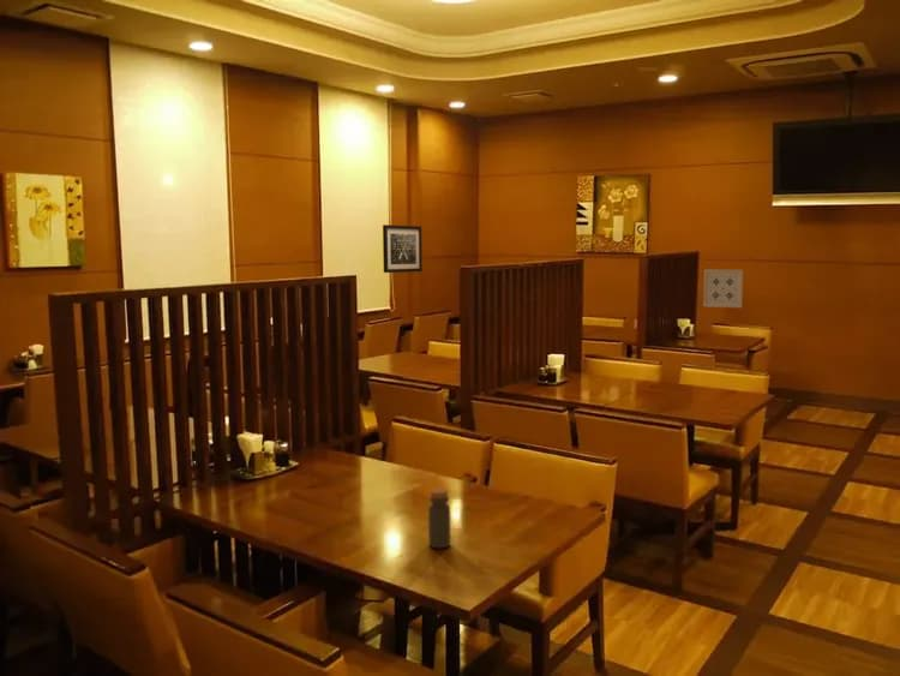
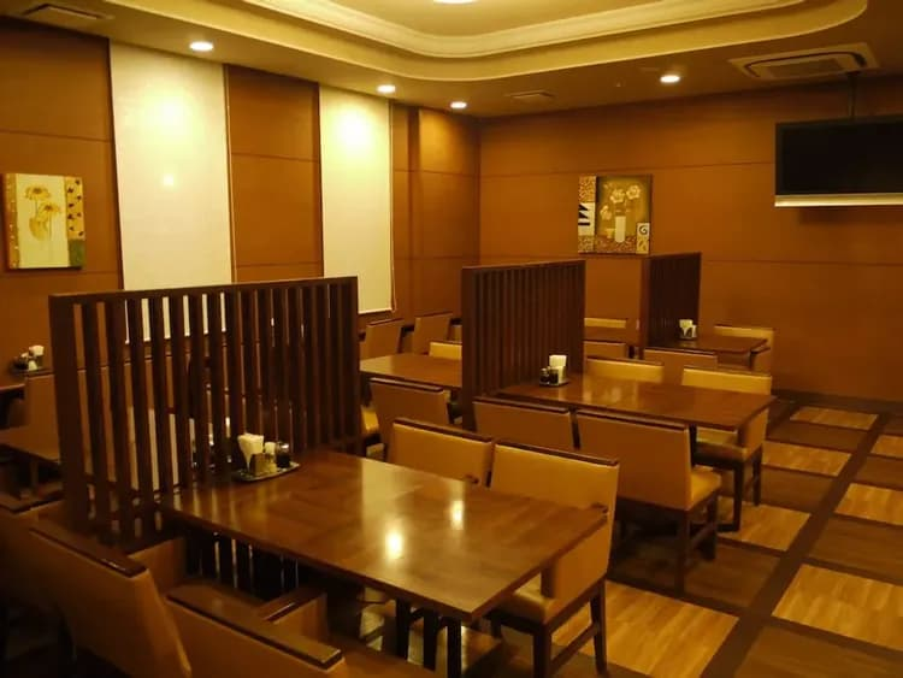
- bottle (439, 518)
- wall art (402, 249)
- wall art (722, 288)
